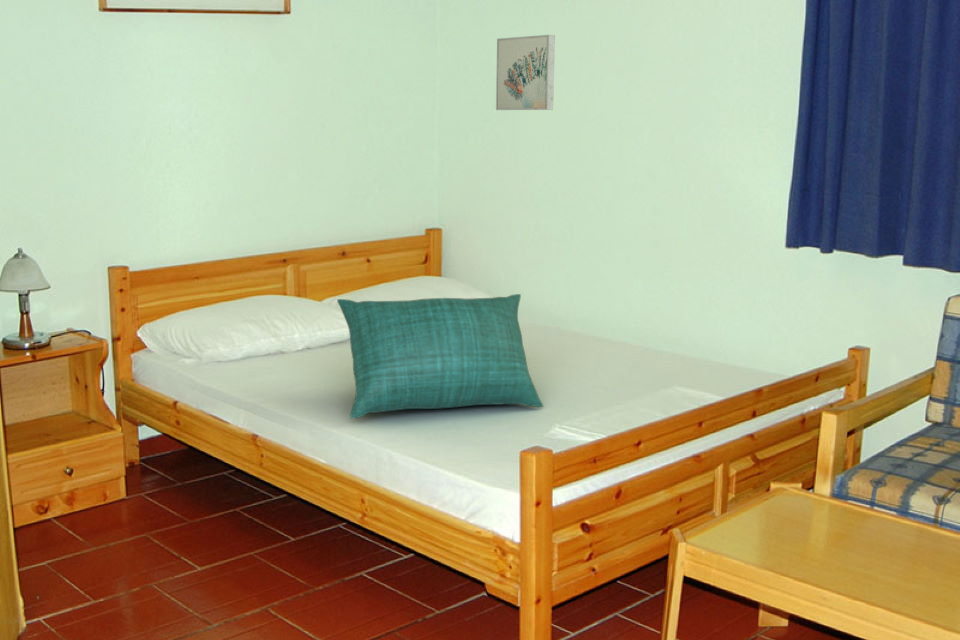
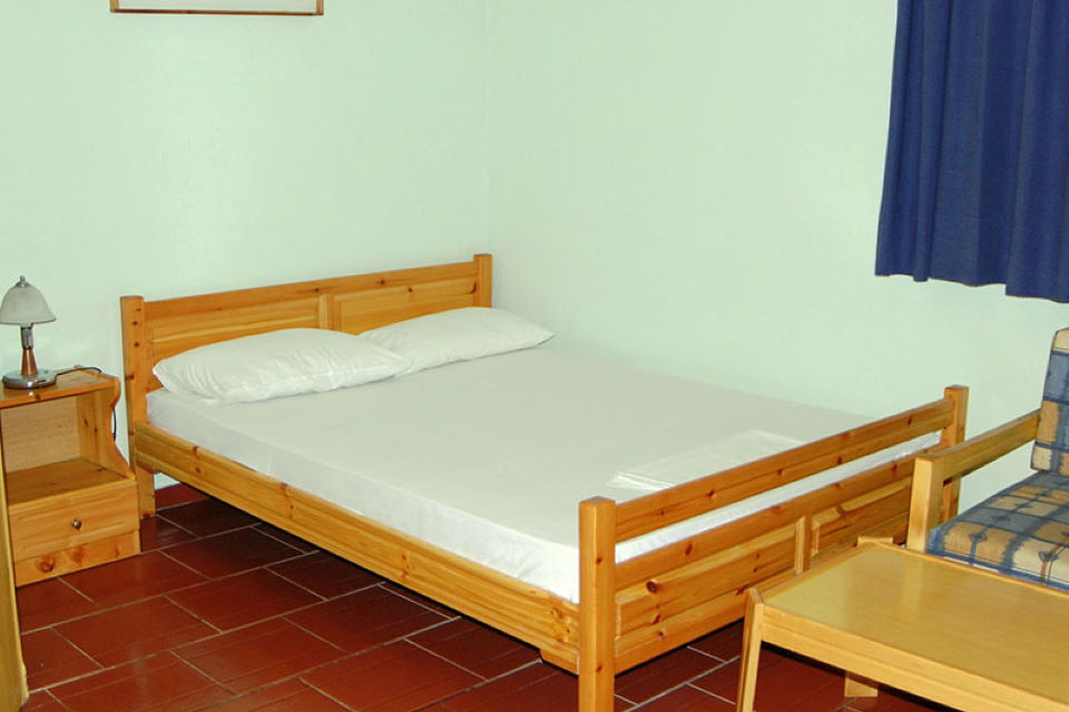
- wall art (524, 73)
- cushion (439, 353)
